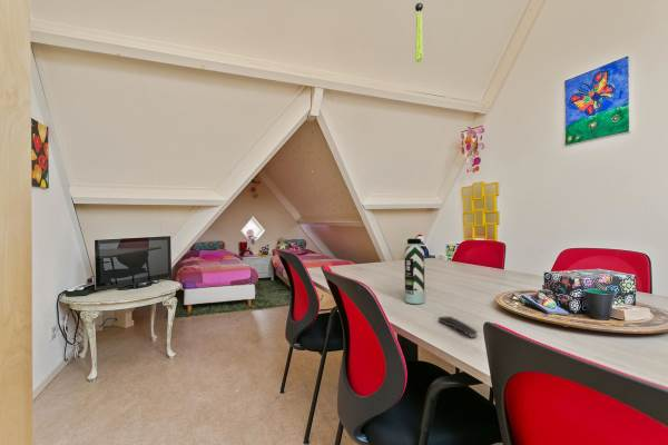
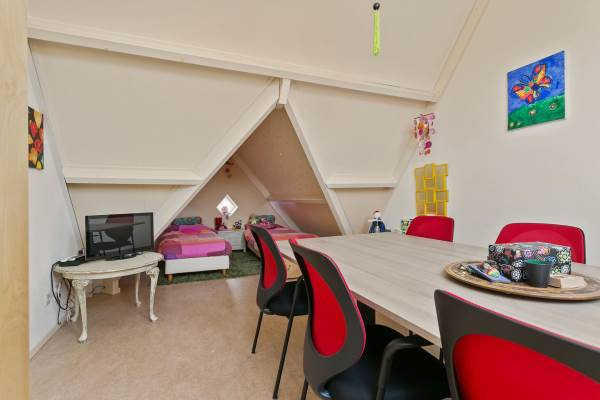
- remote control (458, 325)
- water bottle (414, 270)
